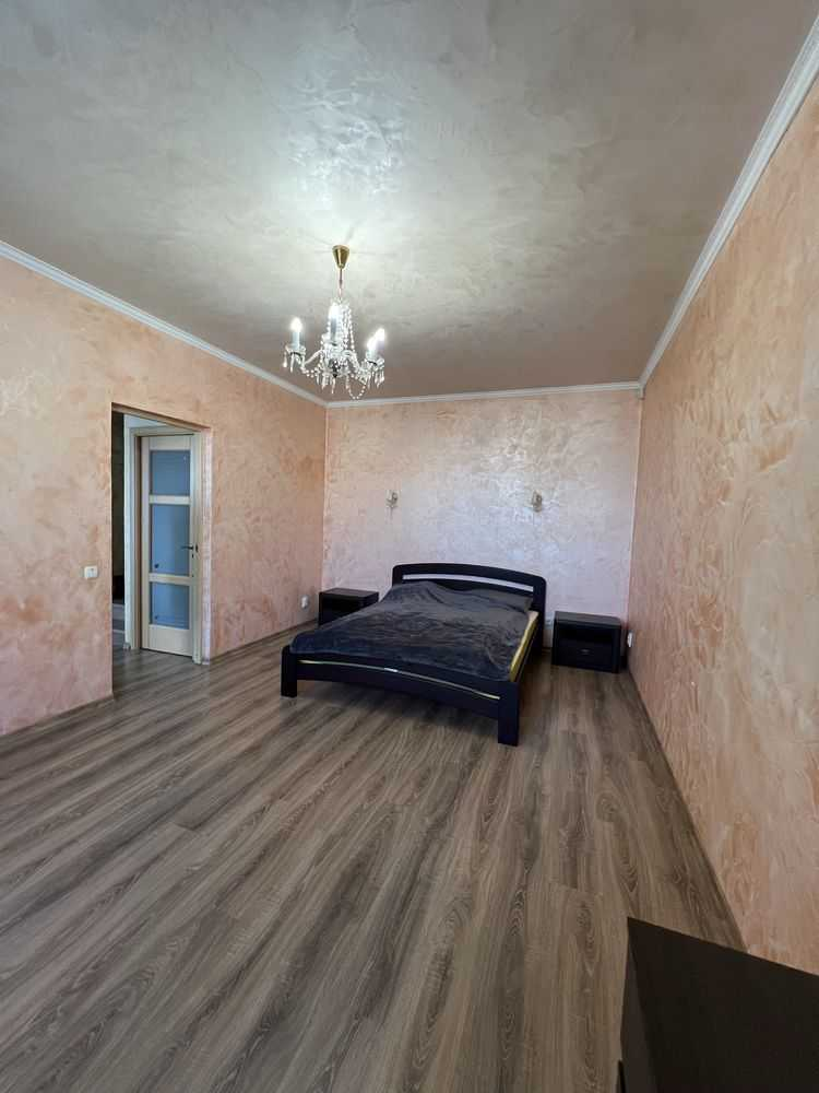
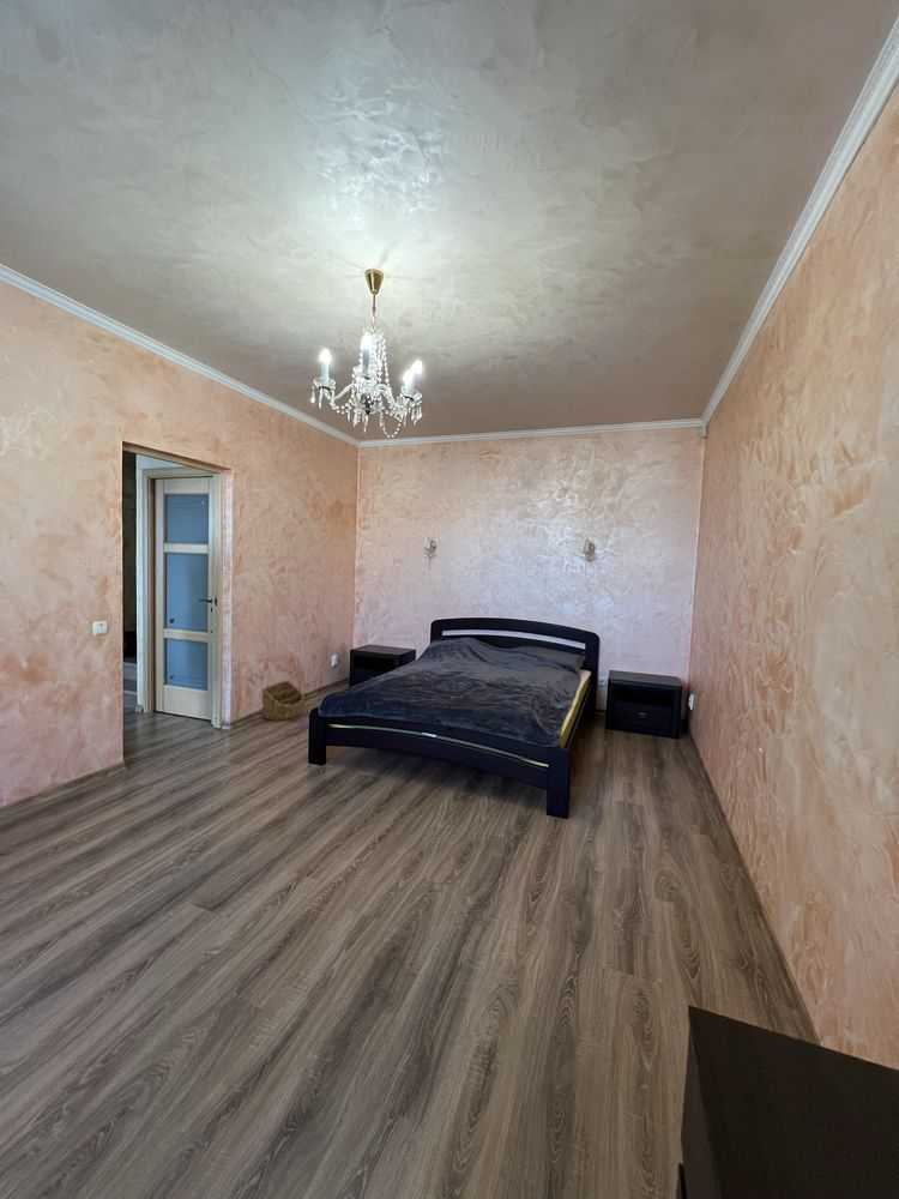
+ basket (285, 699)
